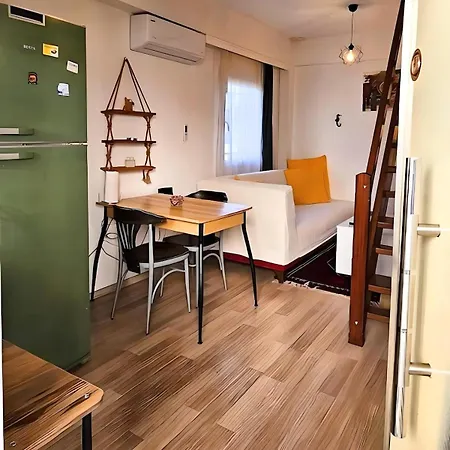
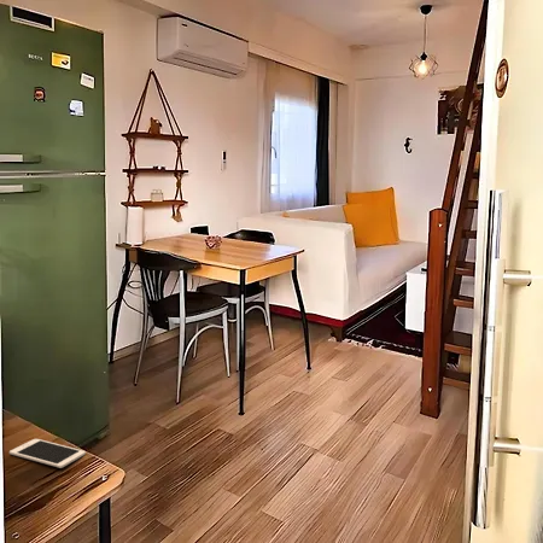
+ cell phone (47, 453)
